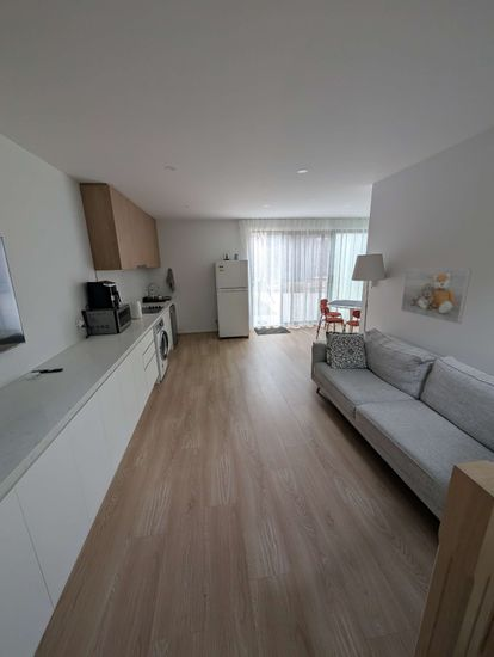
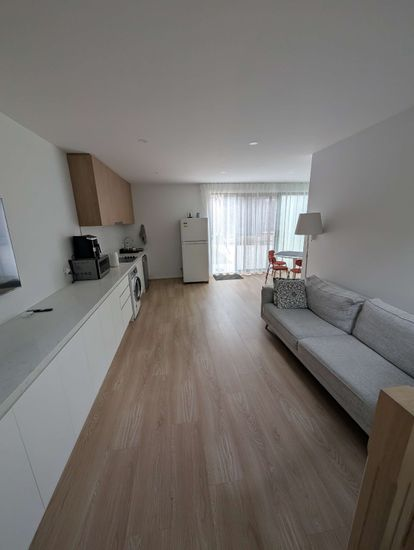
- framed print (431, 293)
